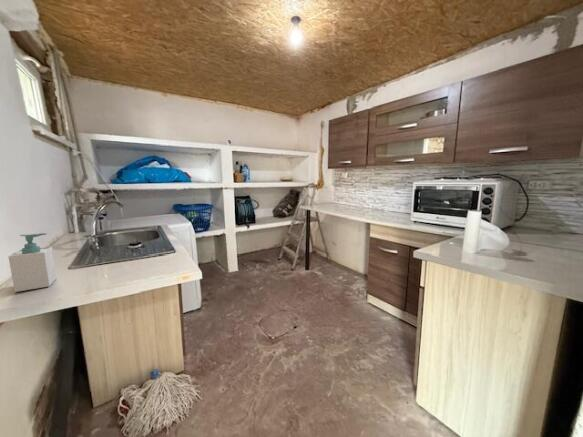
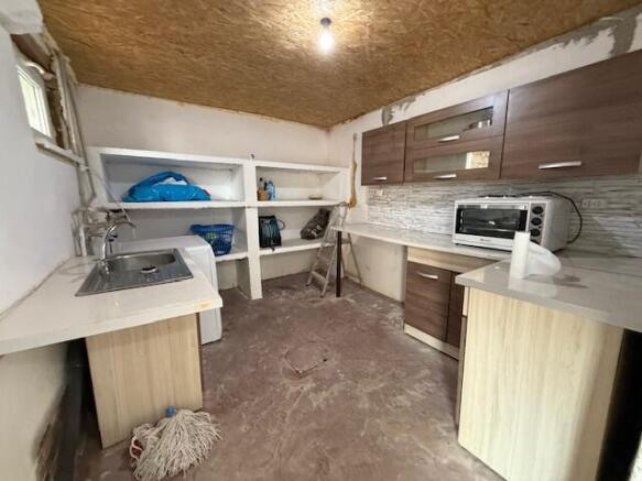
- soap bottle (33, 259)
